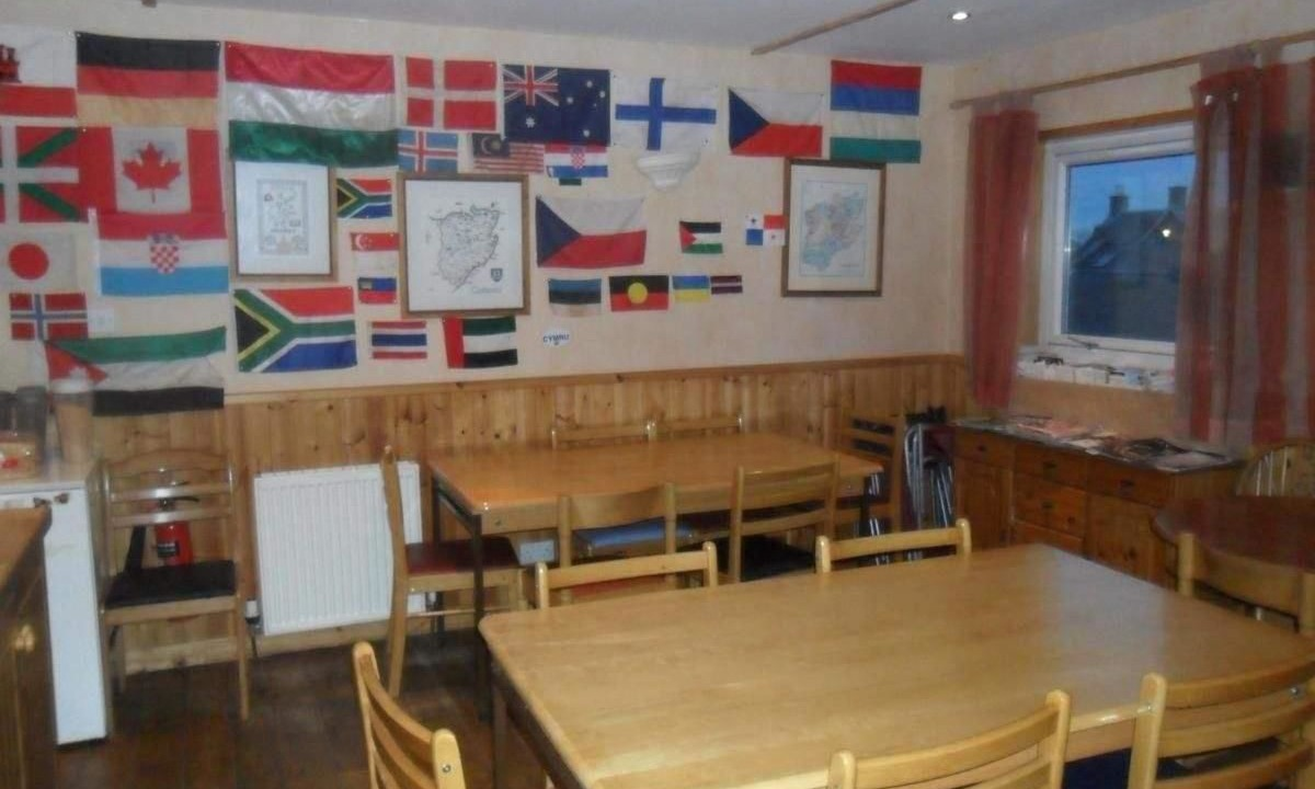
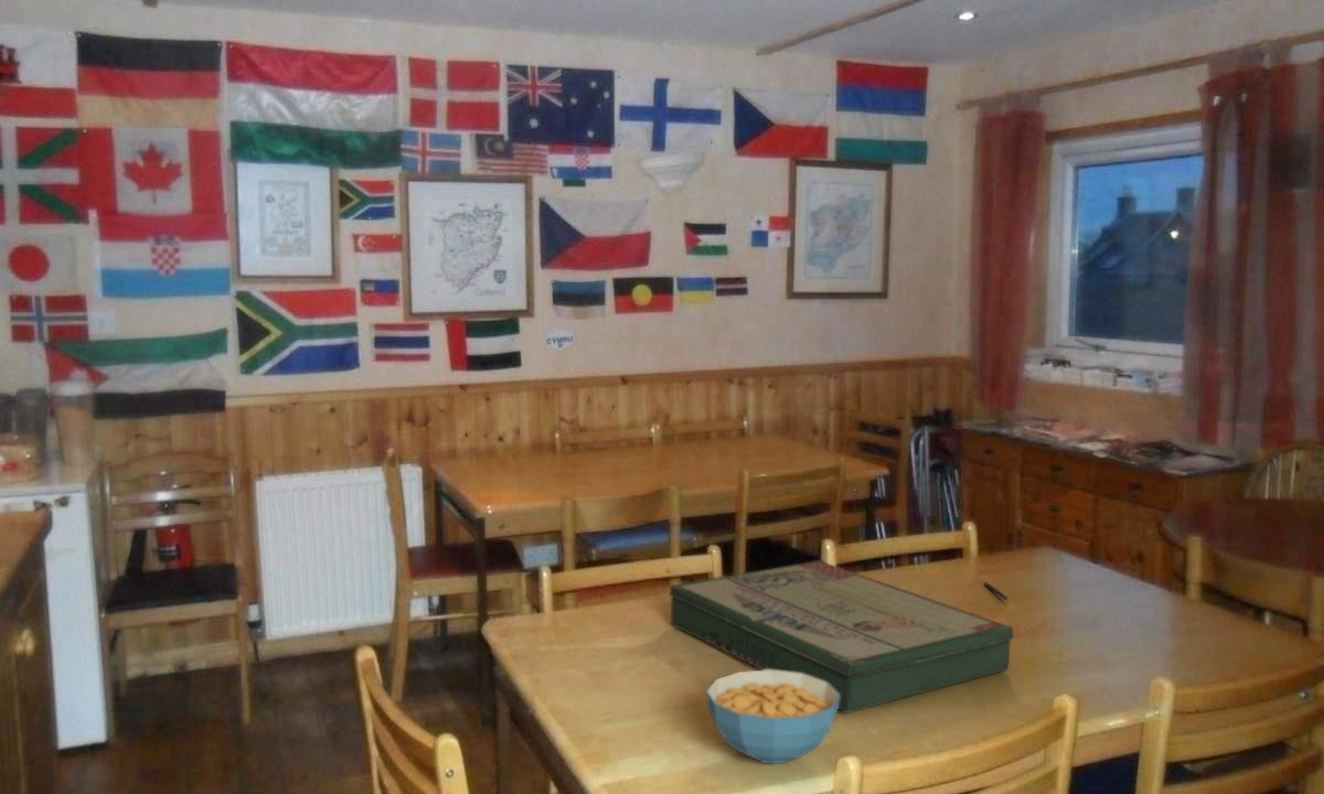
+ board game (830, 624)
+ pen (994, 590)
+ cereal bowl (771, 723)
